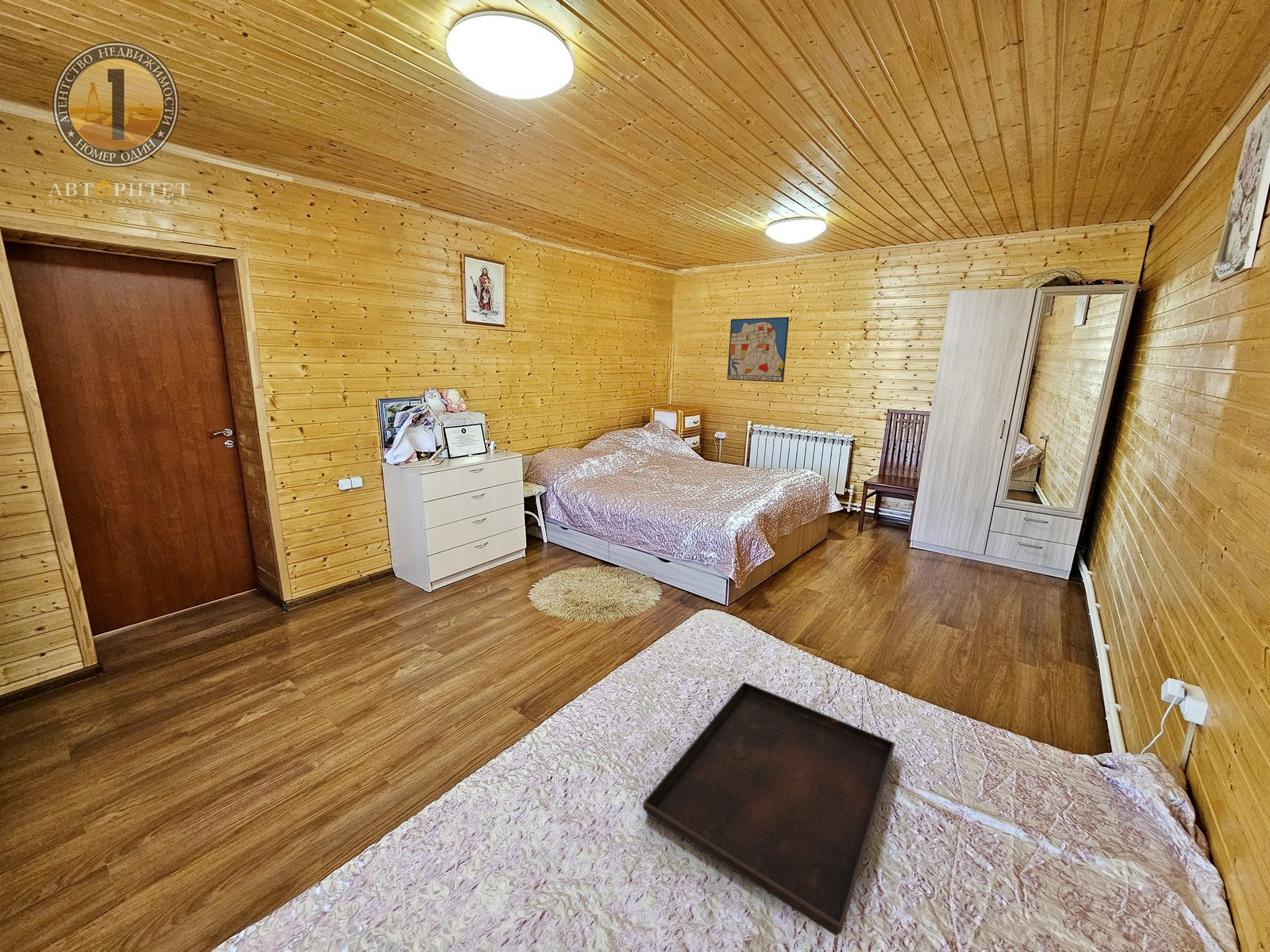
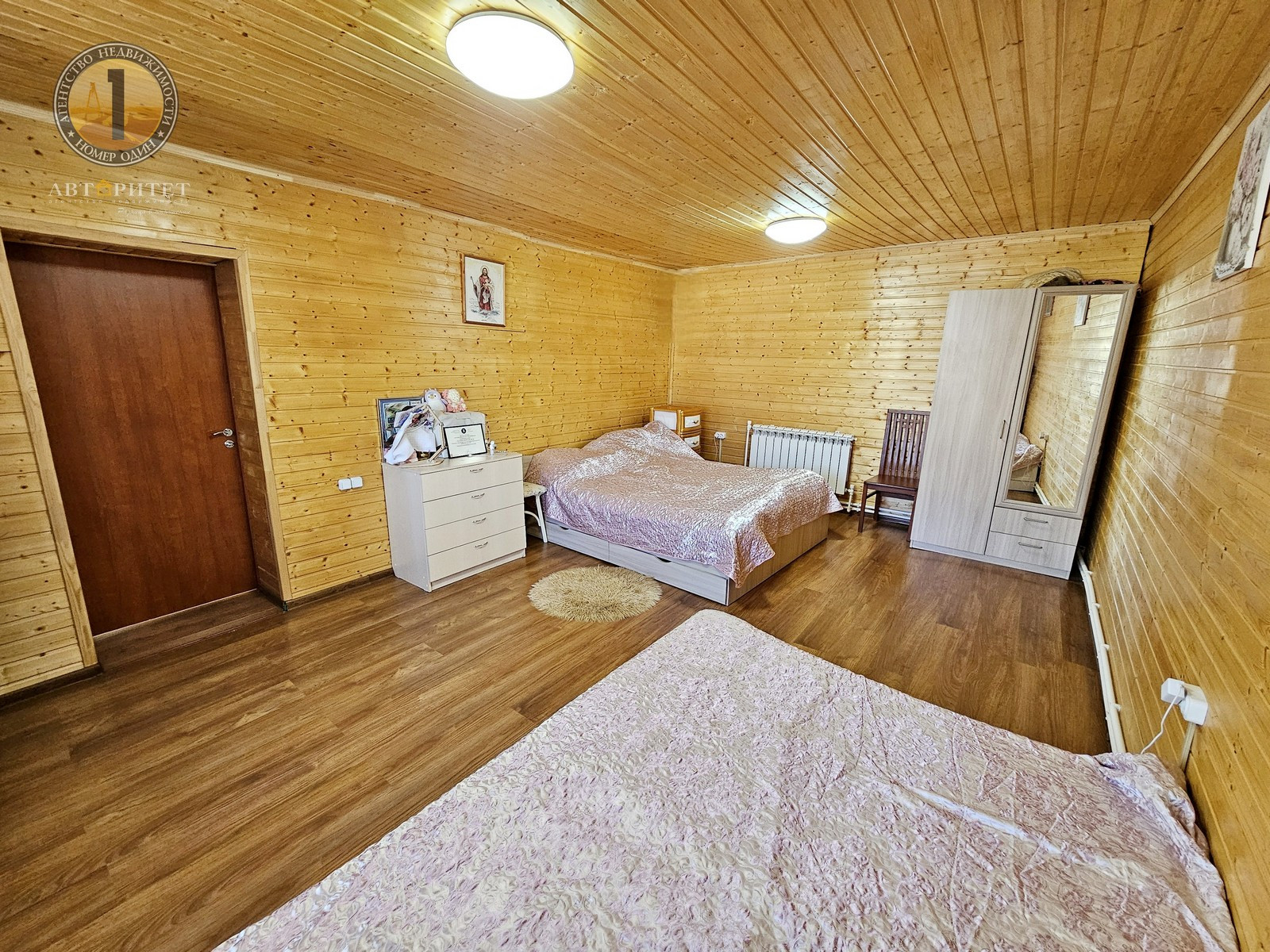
- wall art (756, 350)
- serving tray (778, 776)
